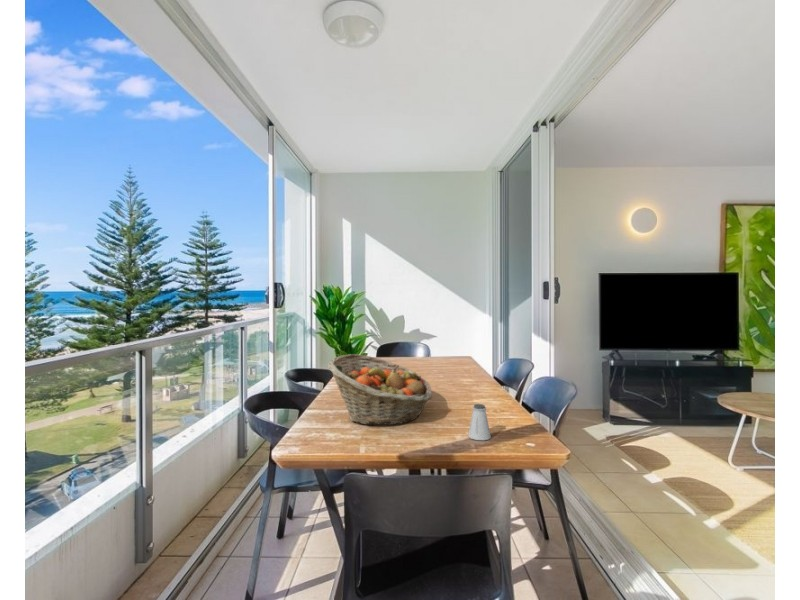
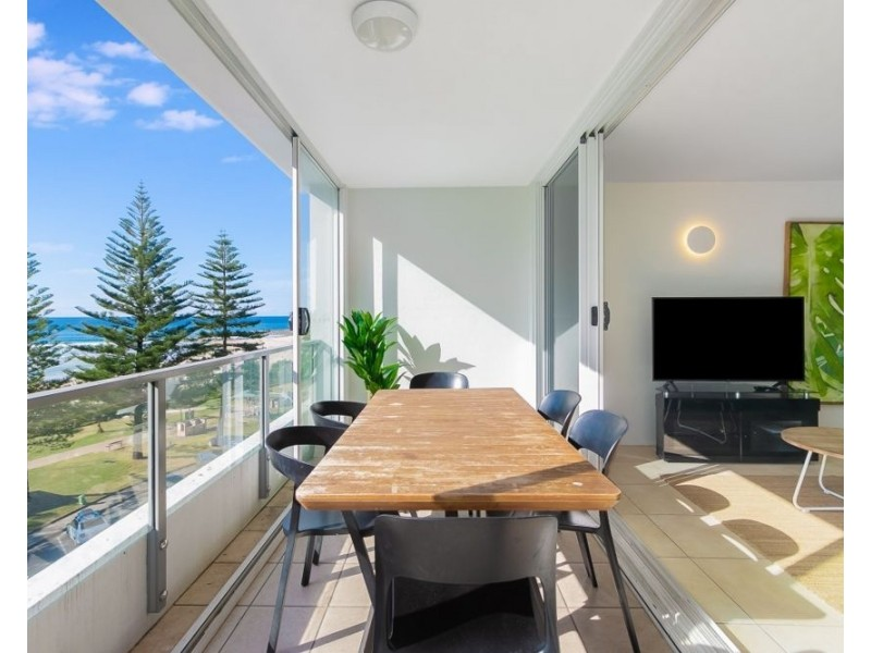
- saltshaker (479, 420)
- fruit basket (381, 385)
